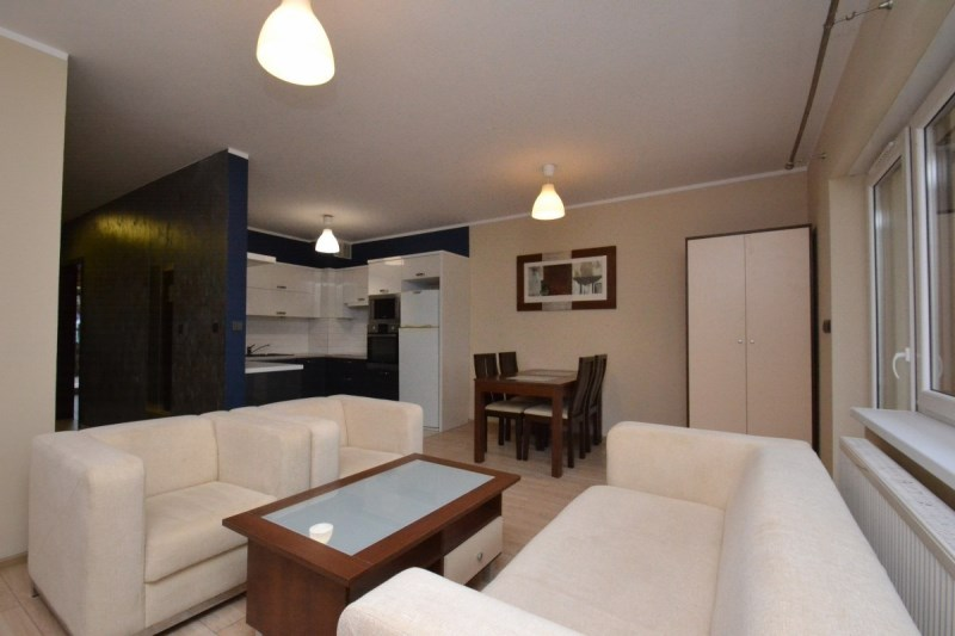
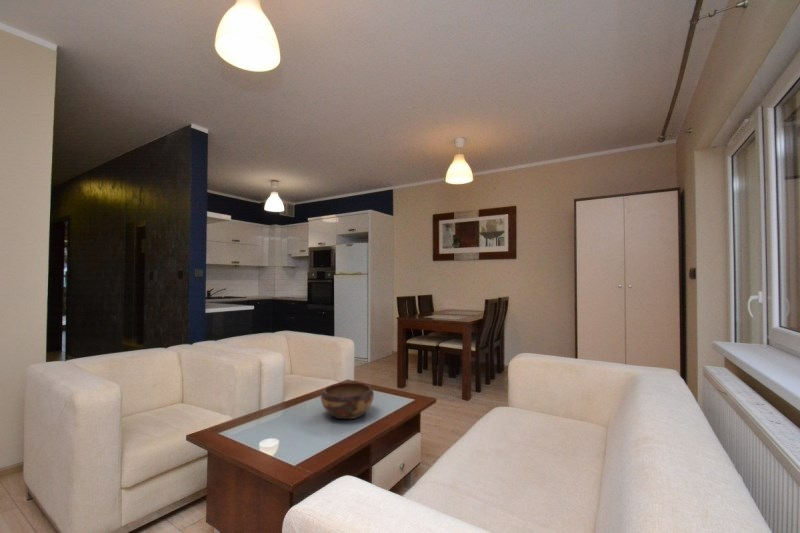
+ decorative bowl (347, 401)
